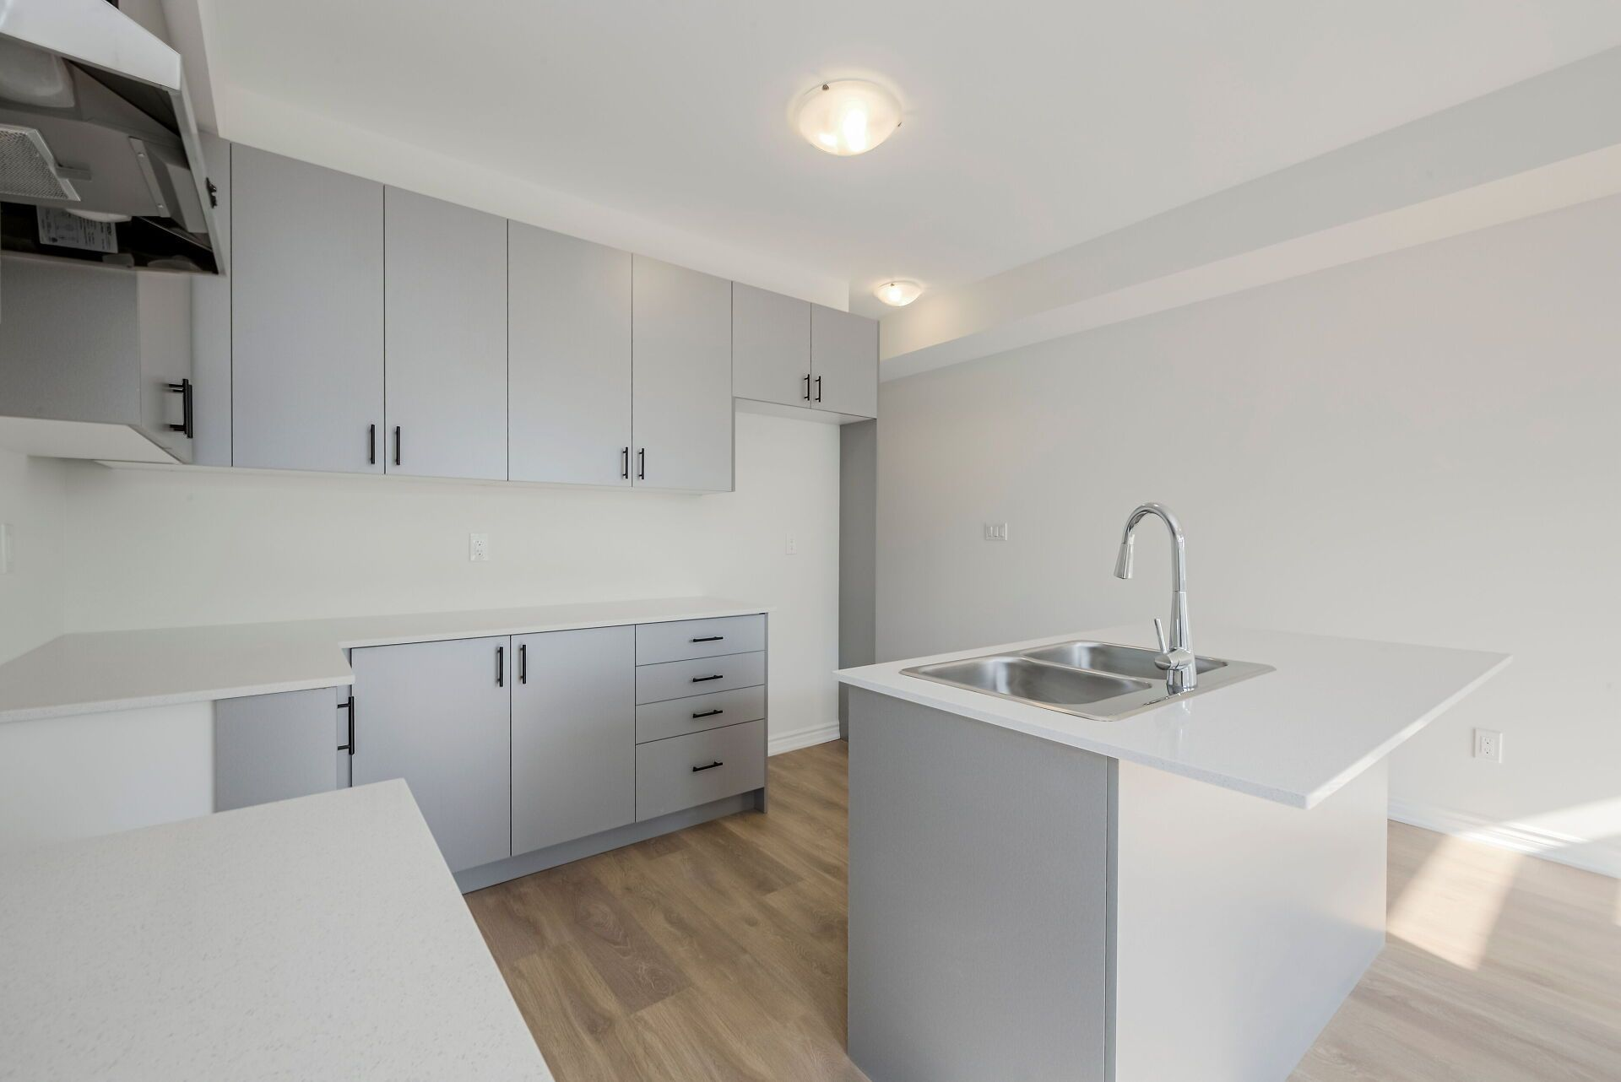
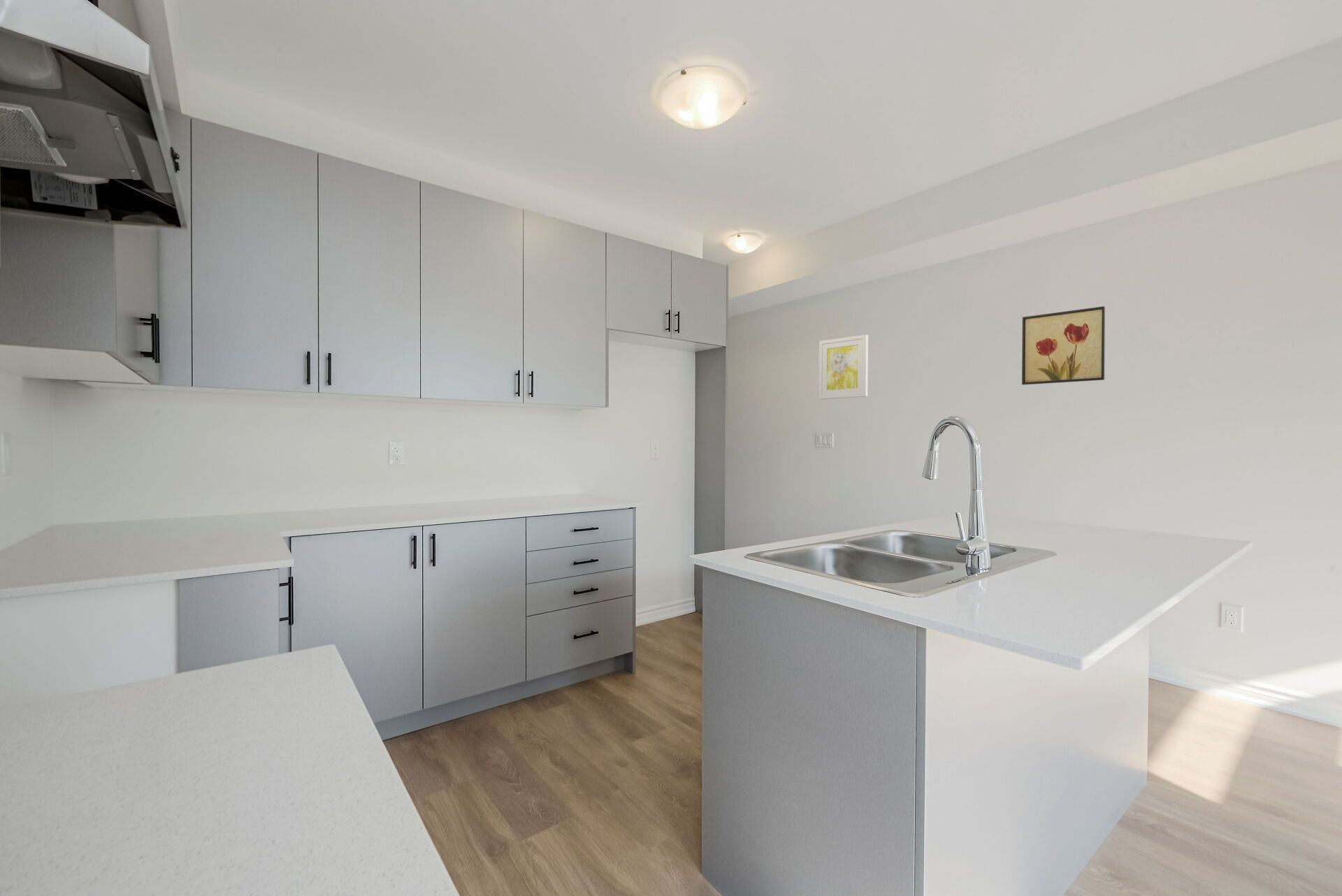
+ wall art (1062, 347)
+ wall art (842, 368)
